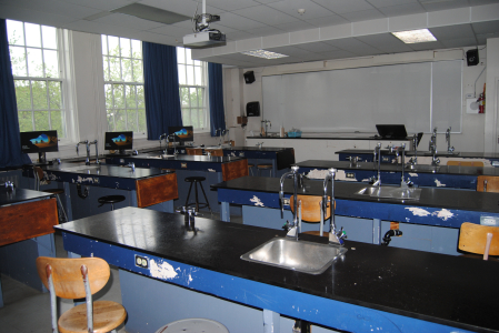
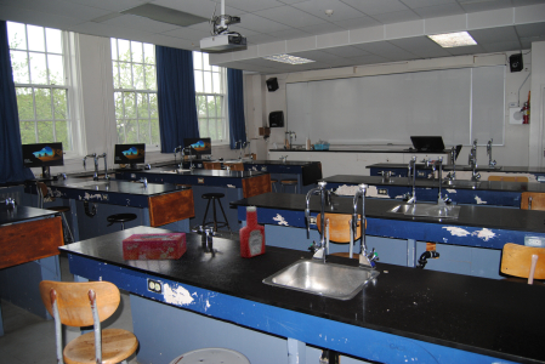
+ tissue box (155, 245)
+ soap bottle (251, 231)
